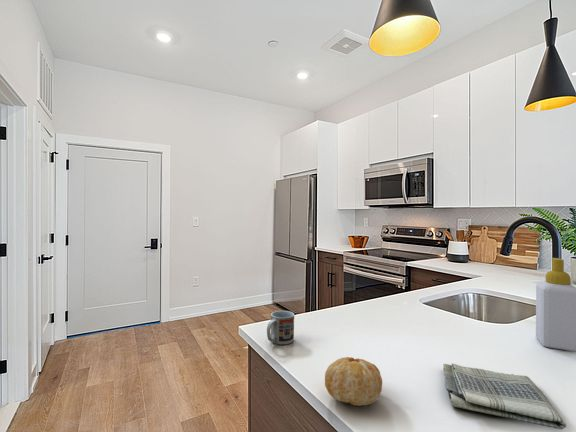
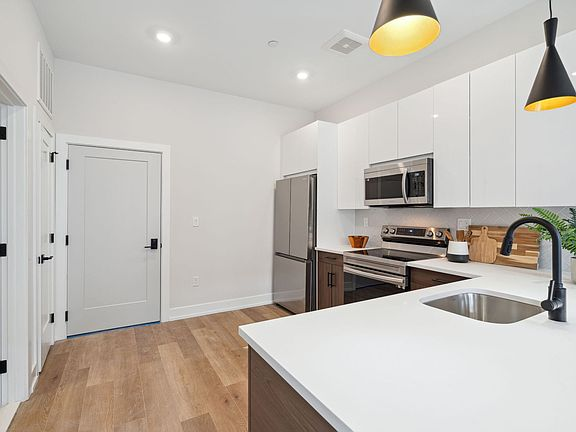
- cup (279, 328)
- fruit (353, 378)
- soap bottle (557, 302)
- dish towel (492, 388)
